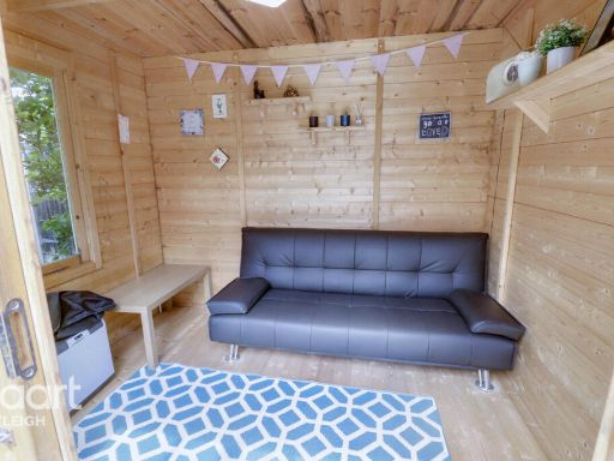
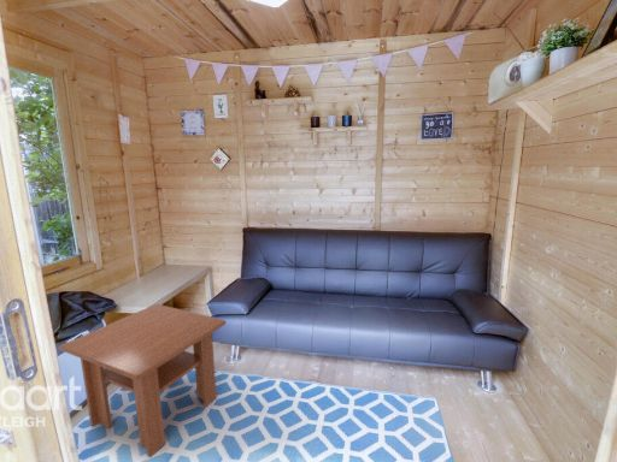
+ coffee table (152, 372)
